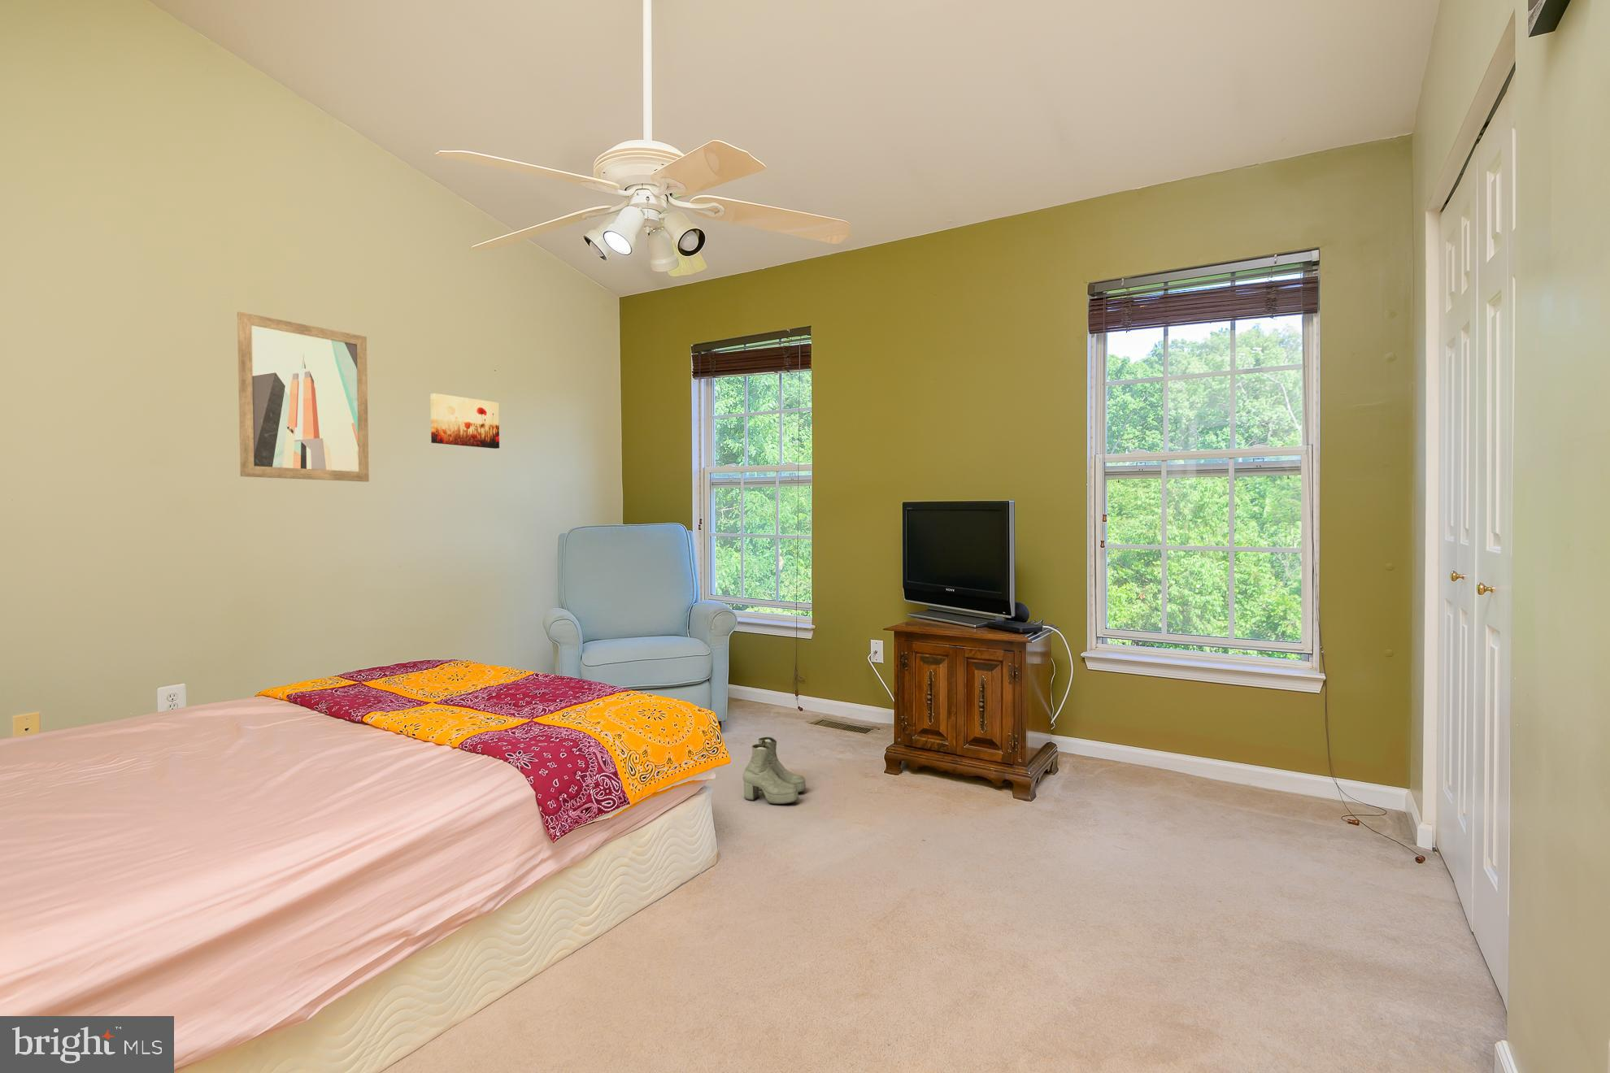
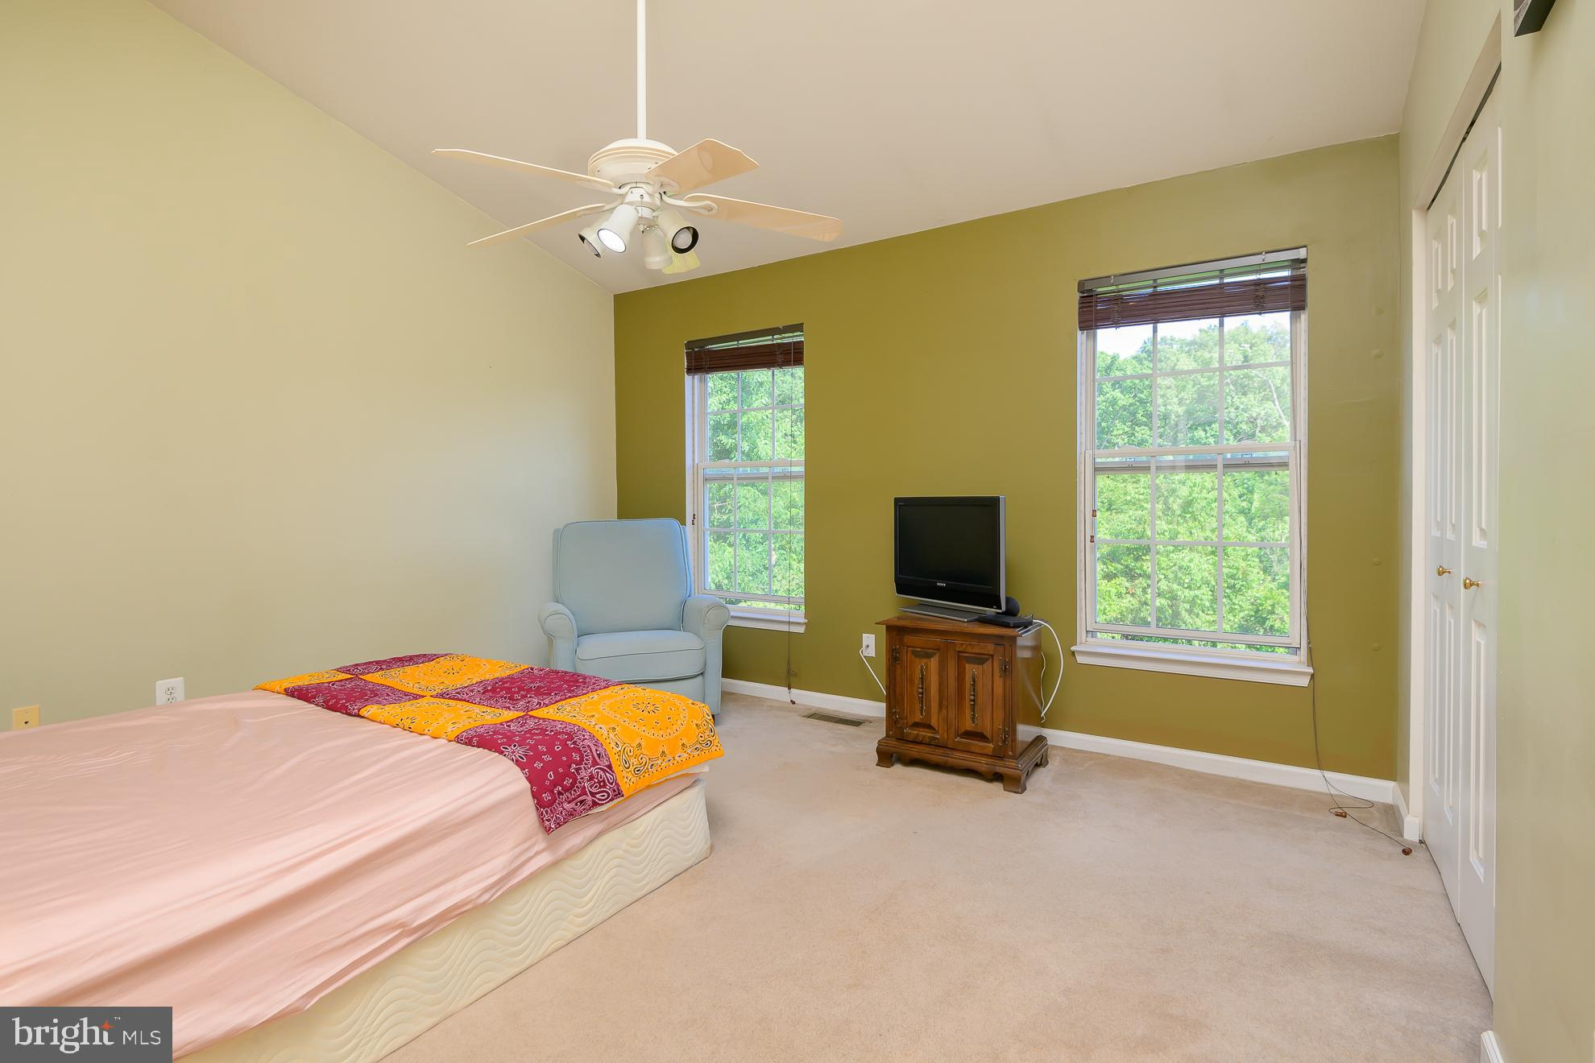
- wall art (307, 401)
- wall art (466, 422)
- boots (774, 768)
